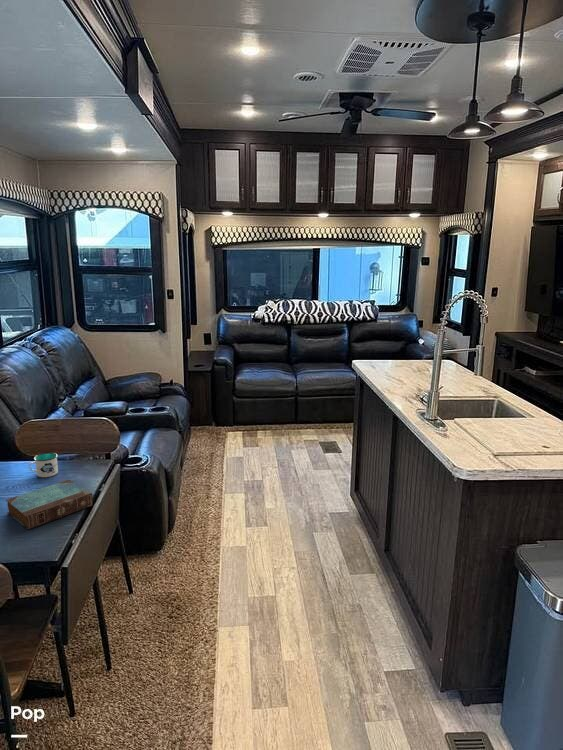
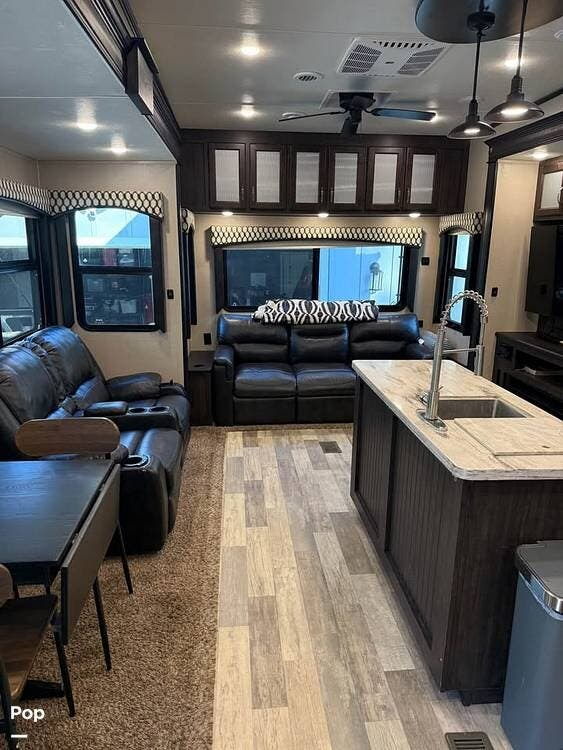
- mug (43, 465)
- book (49, 502)
